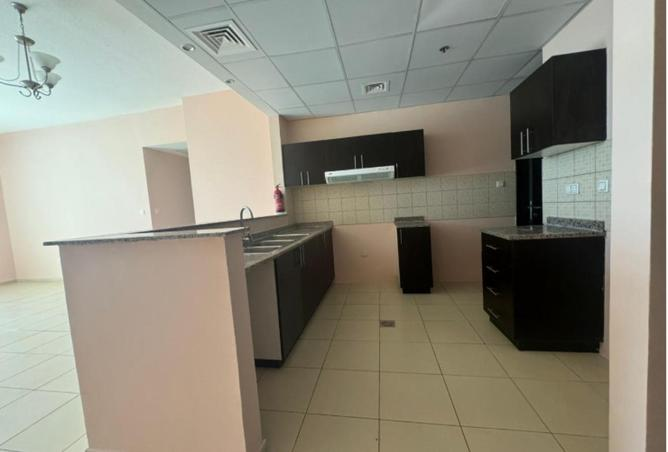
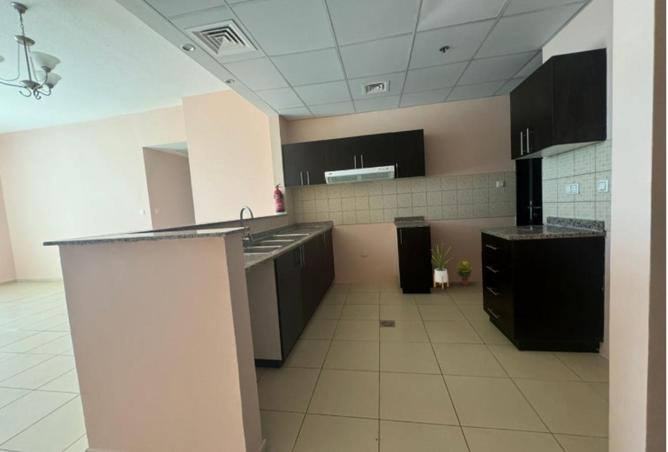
+ house plant (440, 264)
+ potted plant (465, 272)
